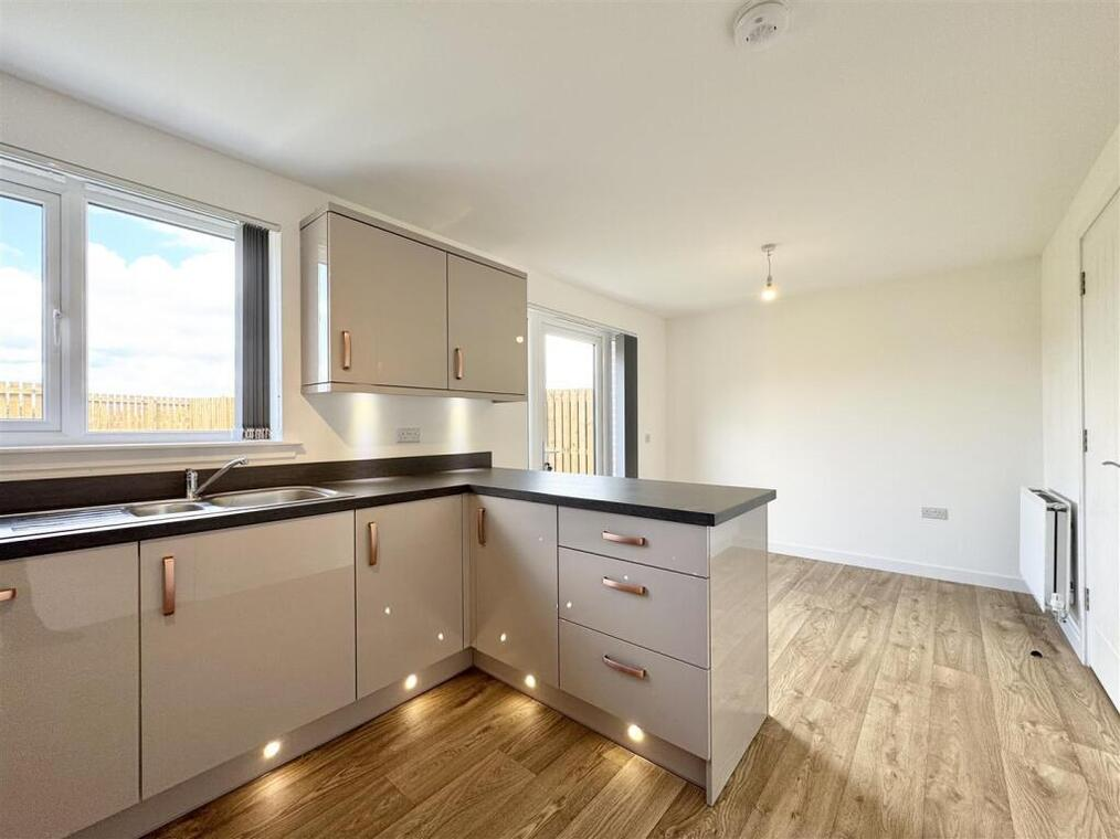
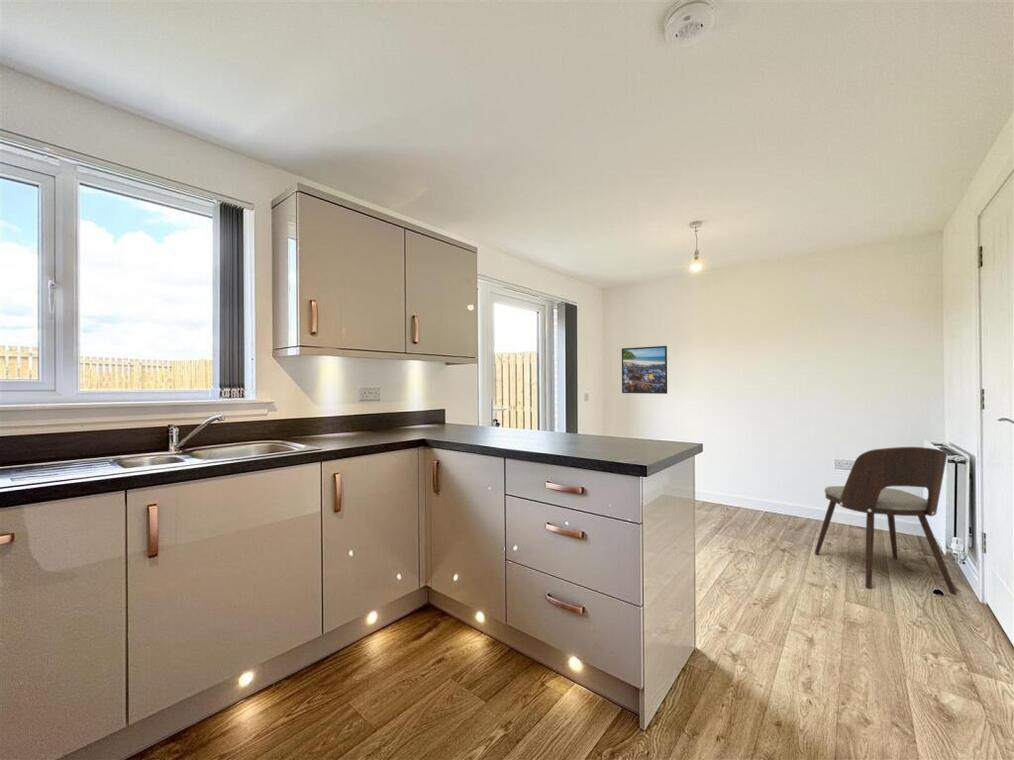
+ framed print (643, 370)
+ dining chair (881, 506)
